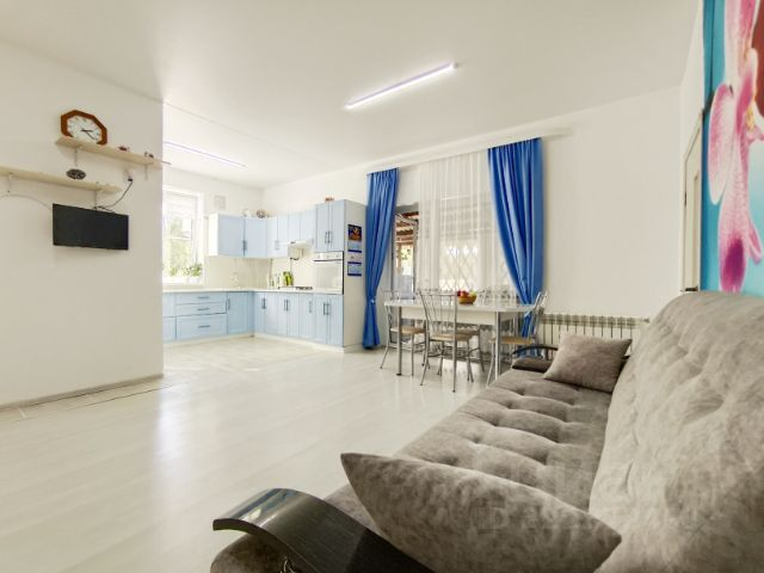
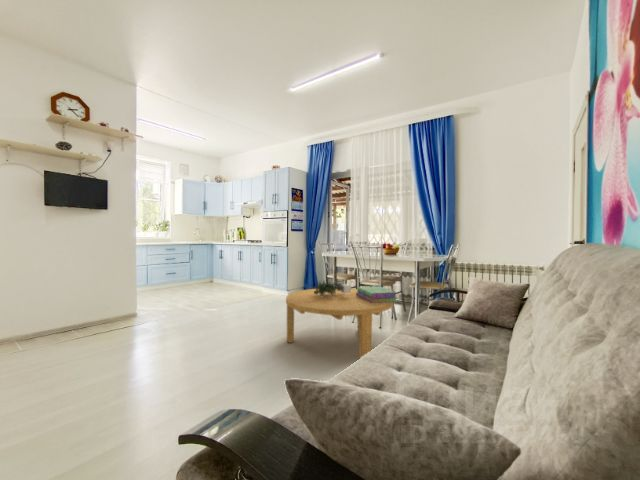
+ potted plant (329, 288)
+ coffee table (338, 319)
+ stack of books (375, 293)
